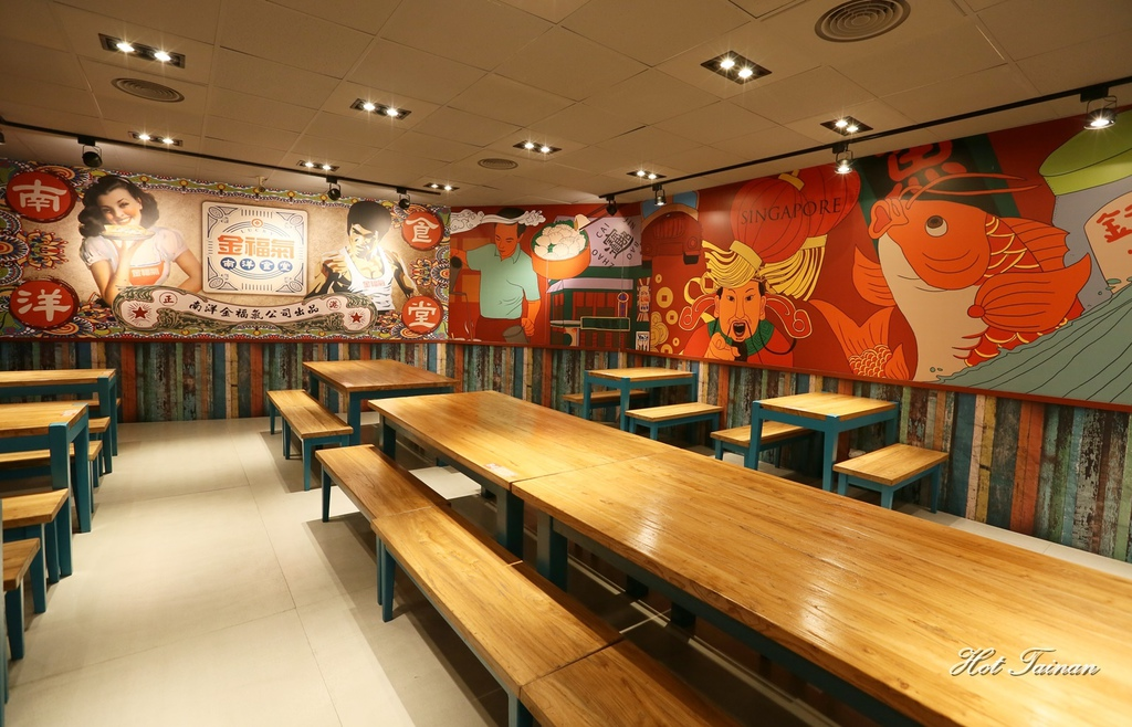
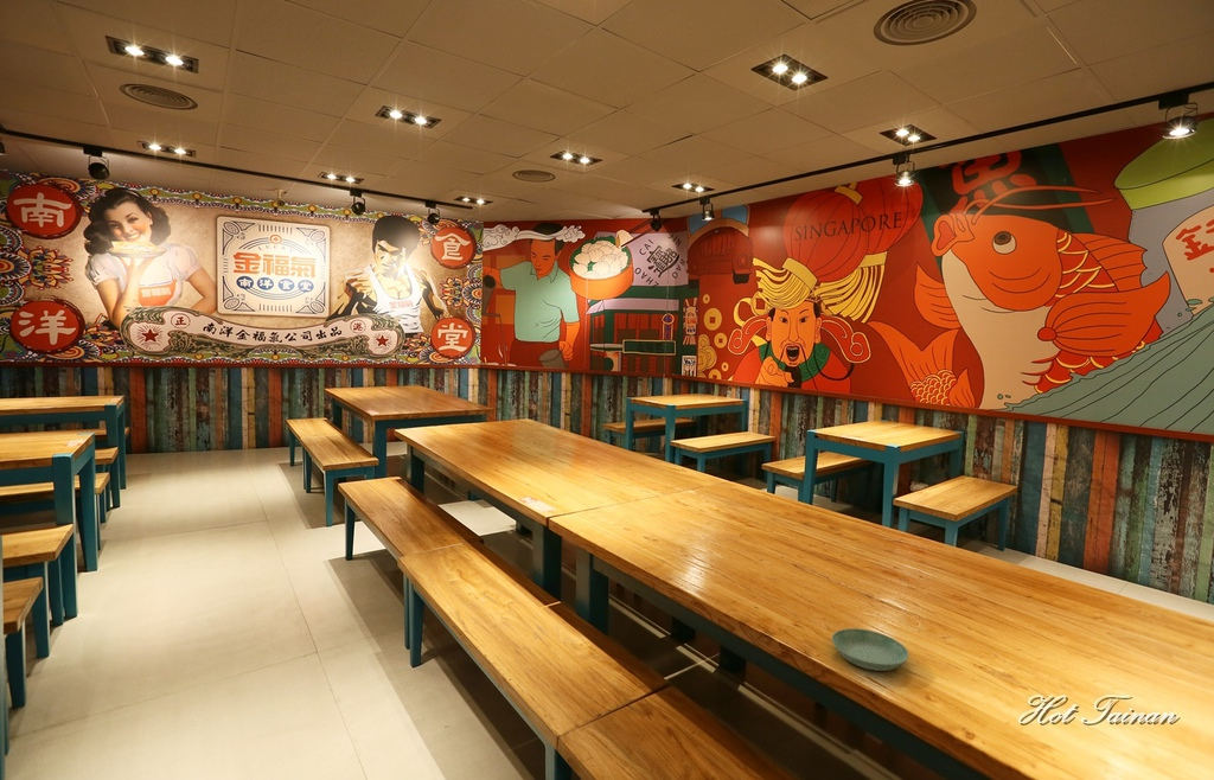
+ saucer (868, 651)
